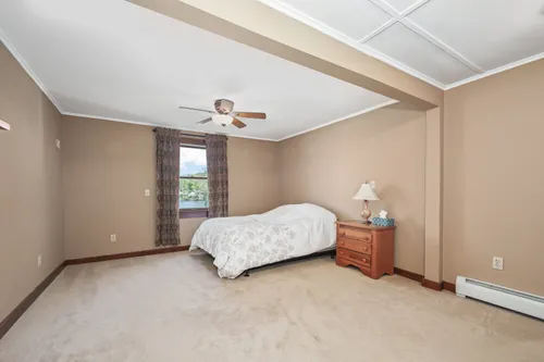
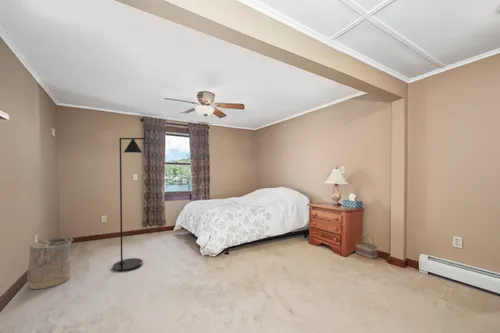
+ basket (366, 245)
+ floor lamp (121, 202)
+ laundry hamper (48, 260)
